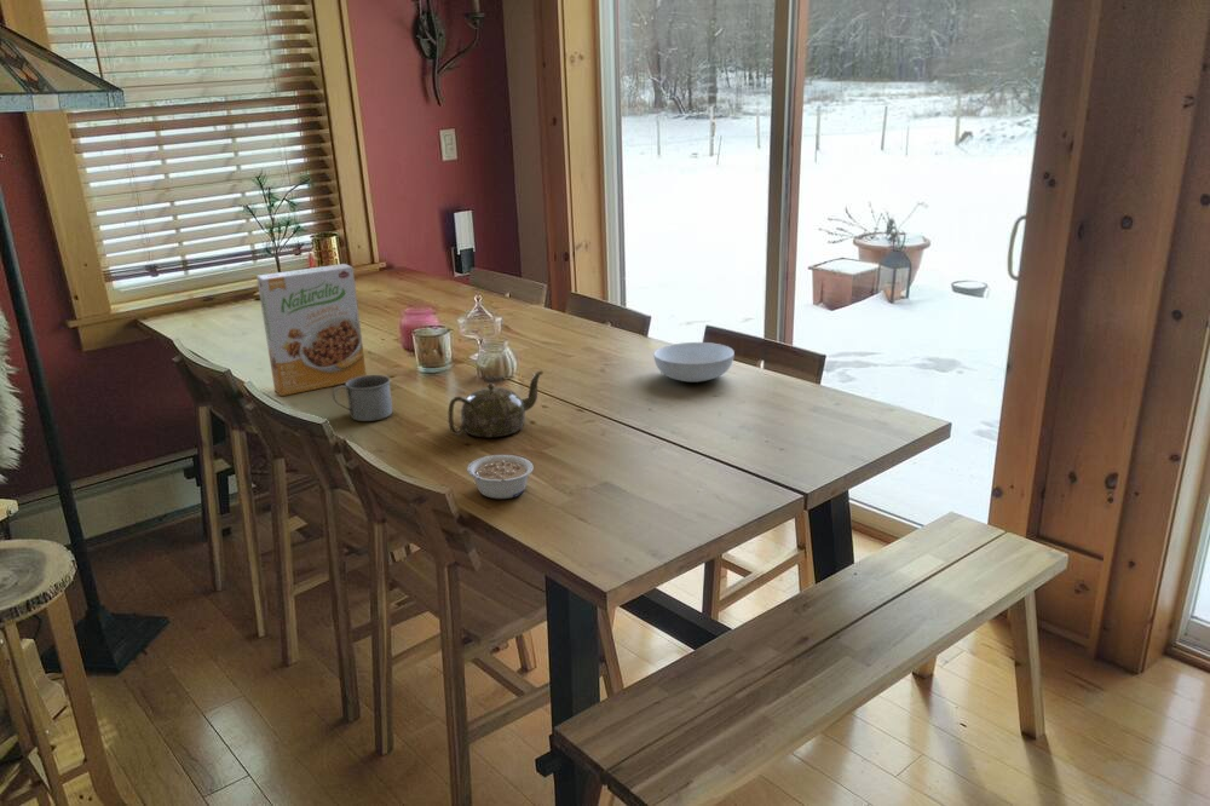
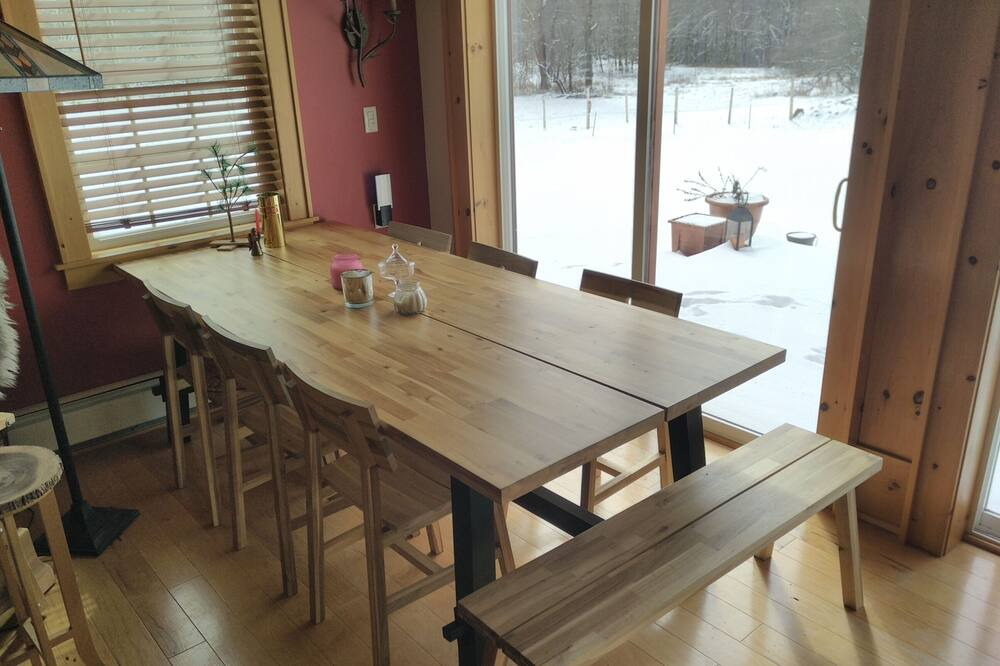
- serving bowl (693, 364)
- teapot (497, 404)
- legume (502, 477)
- cereal box (313, 328)
- mug (365, 398)
